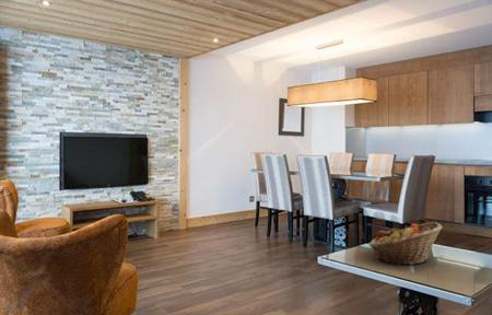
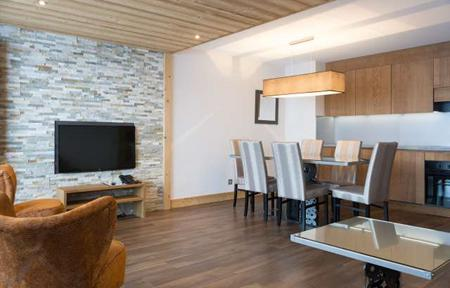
- fruit basket (405, 241)
